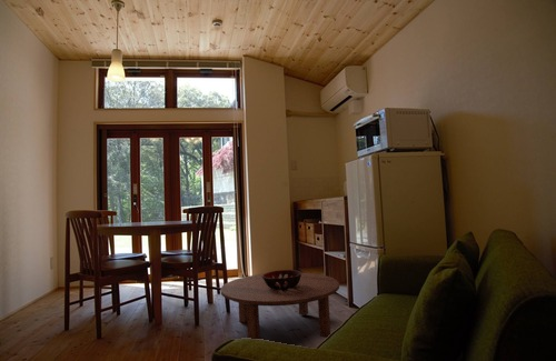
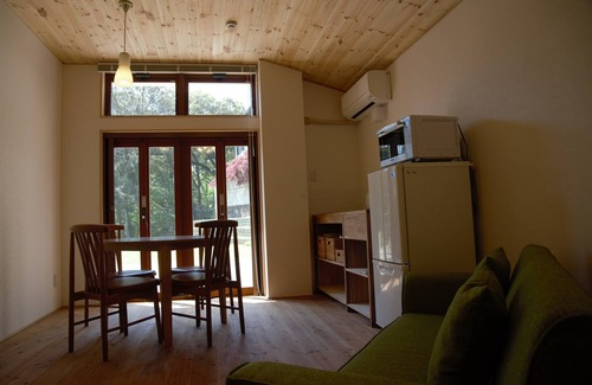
- coffee table (280, 304)
- decorative bowl (281, 280)
